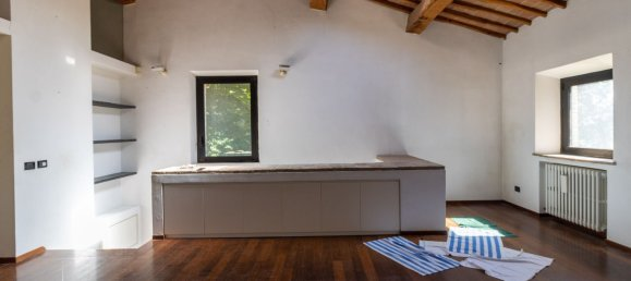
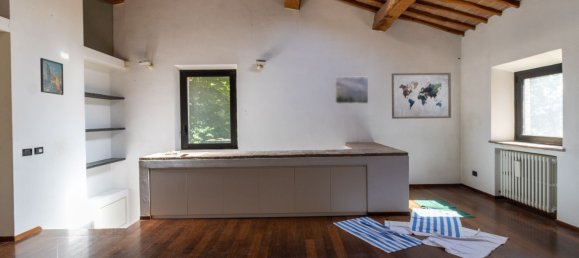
+ wall art (421, 95)
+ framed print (351, 90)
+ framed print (52, 77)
